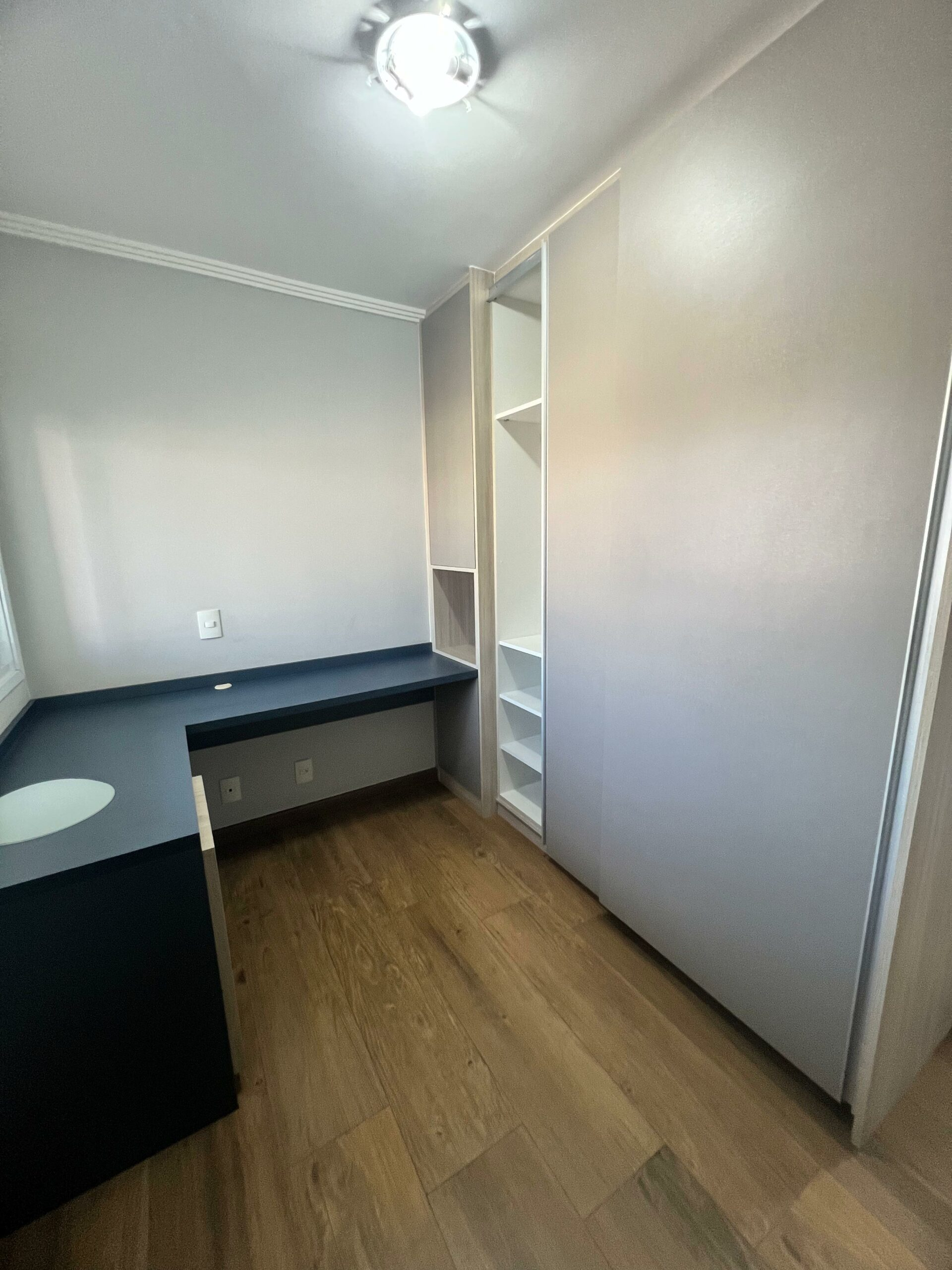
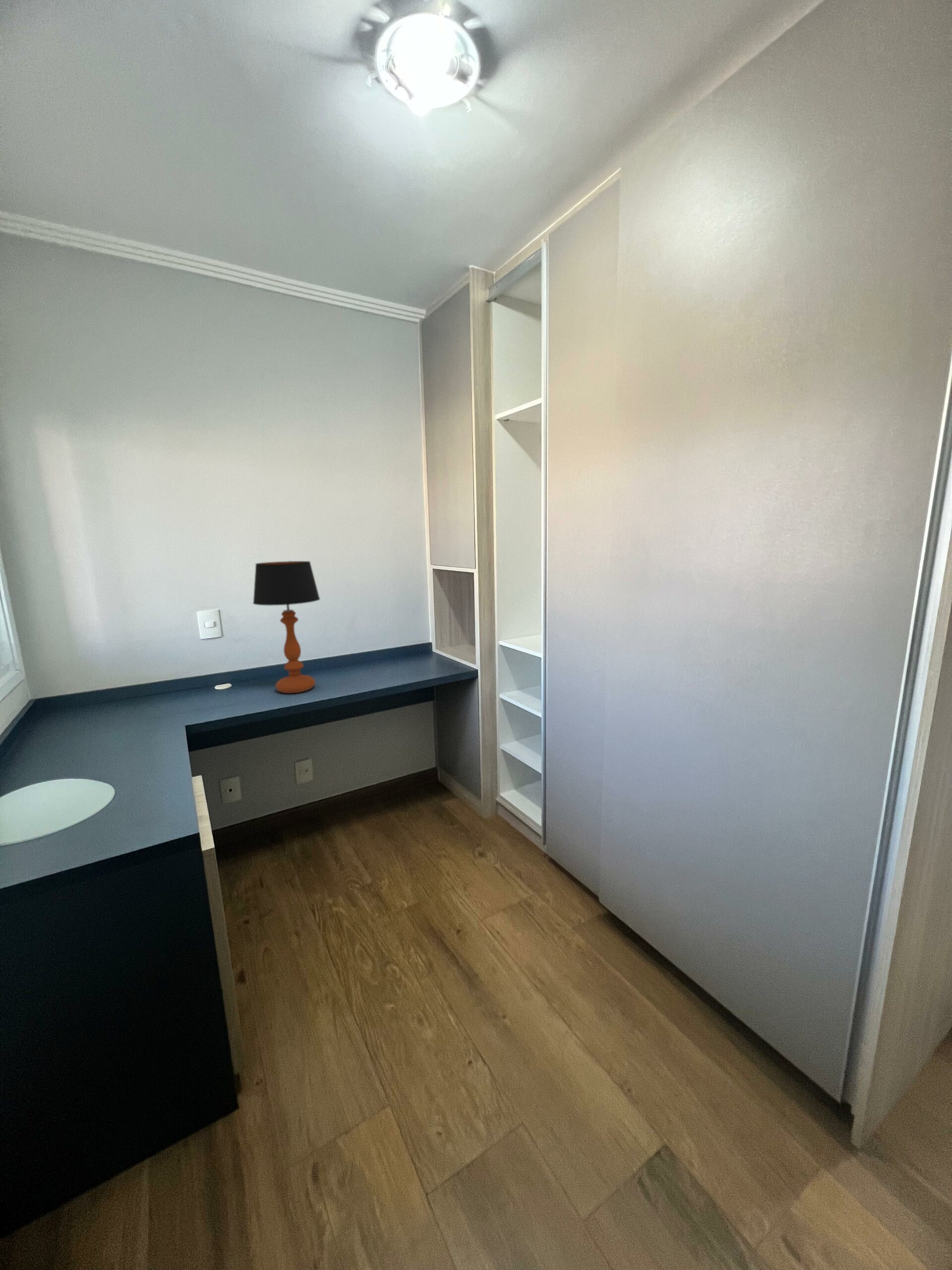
+ table lamp (290, 627)
